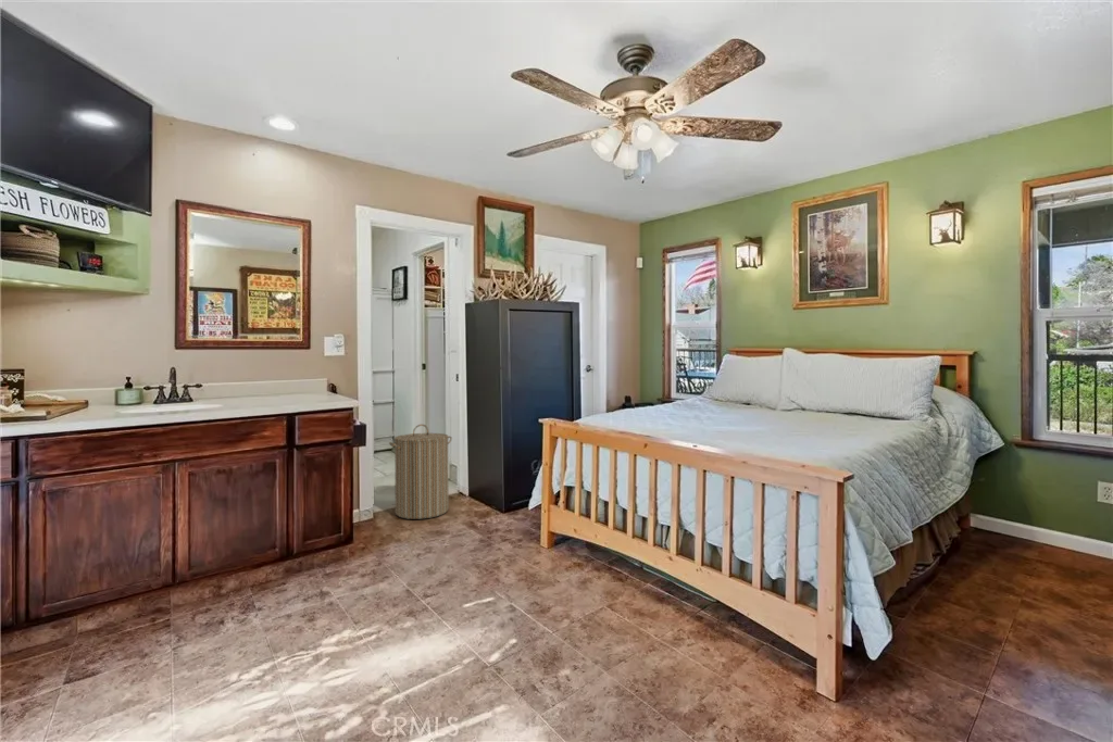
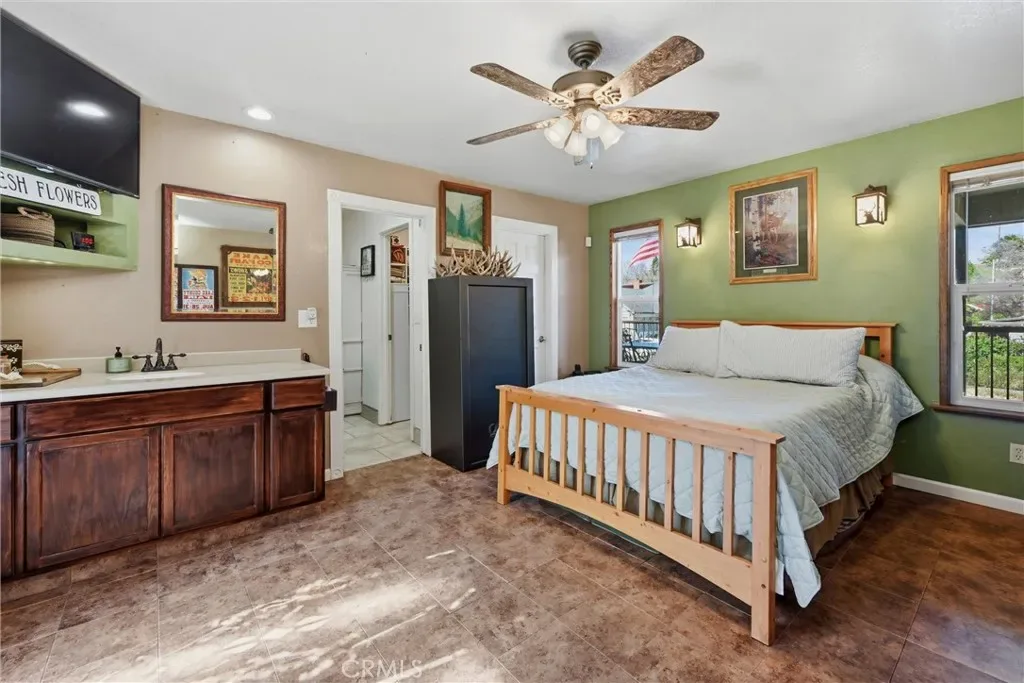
- laundry hamper (422, 467)
